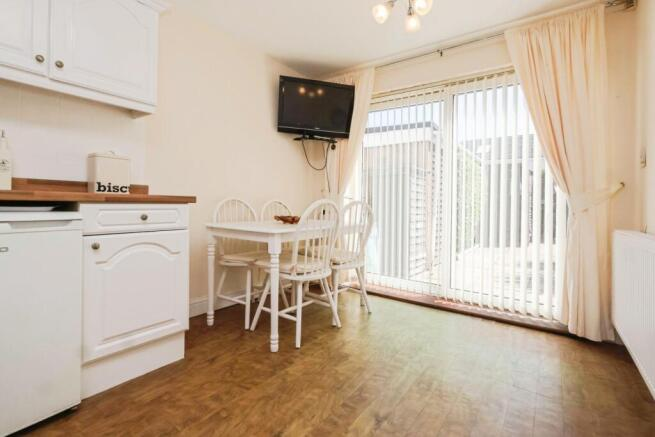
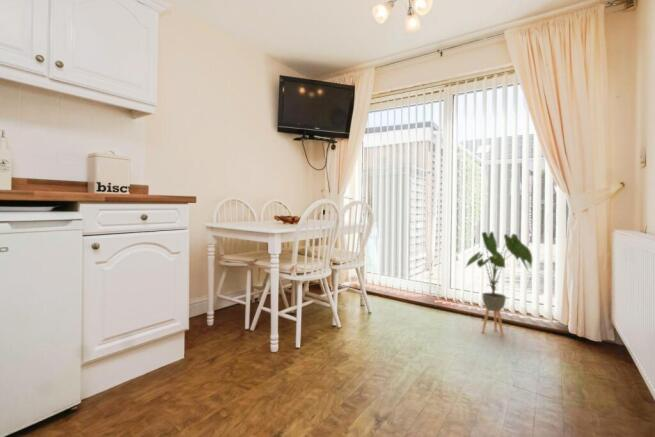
+ house plant (497, 280)
